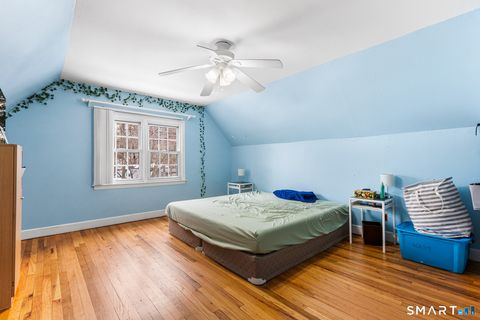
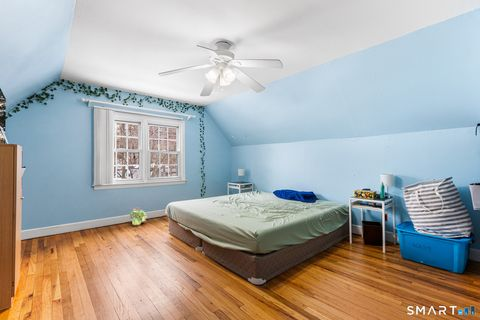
+ potted plant (138, 215)
